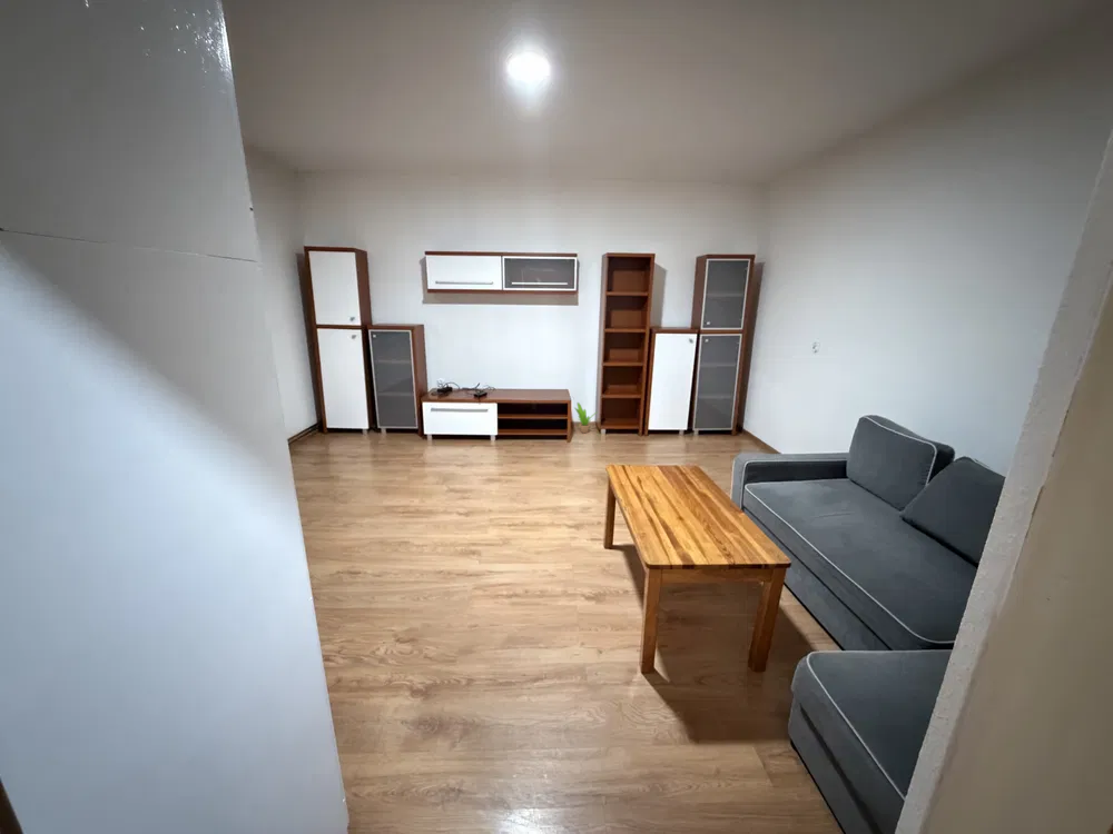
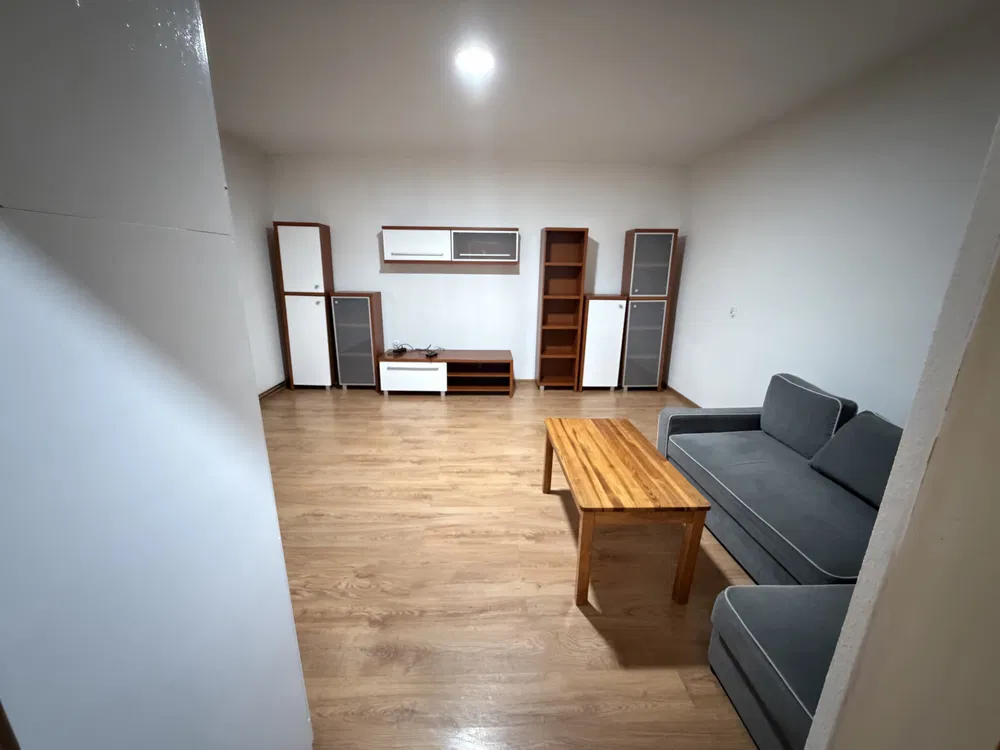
- potted plant (584, 418)
